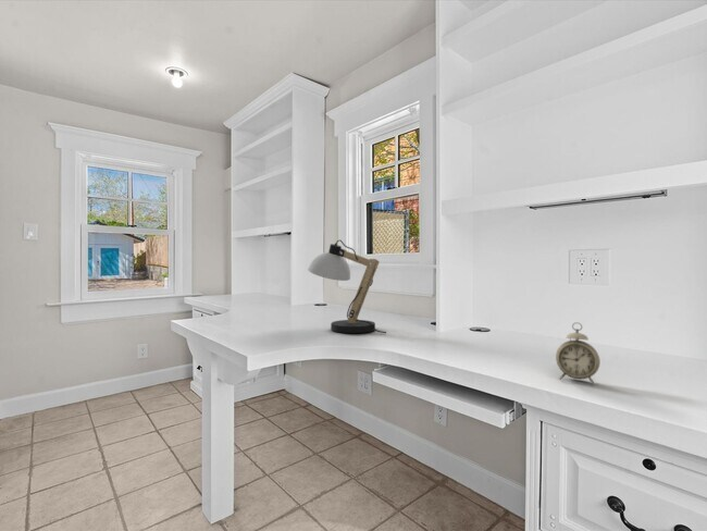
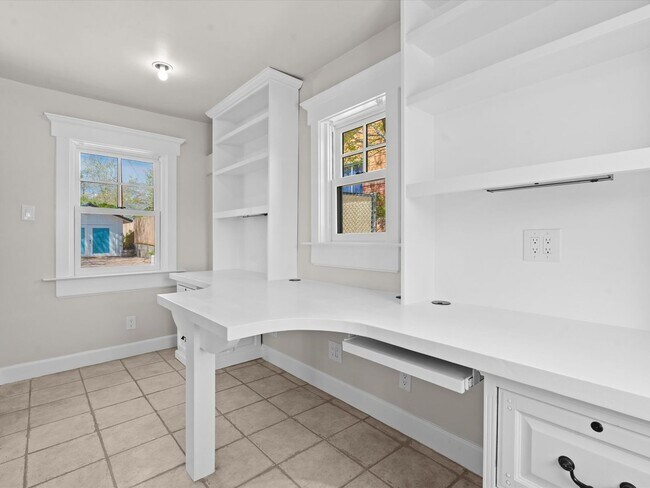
- desk lamp (347, 280)
- alarm clock (576, 351)
